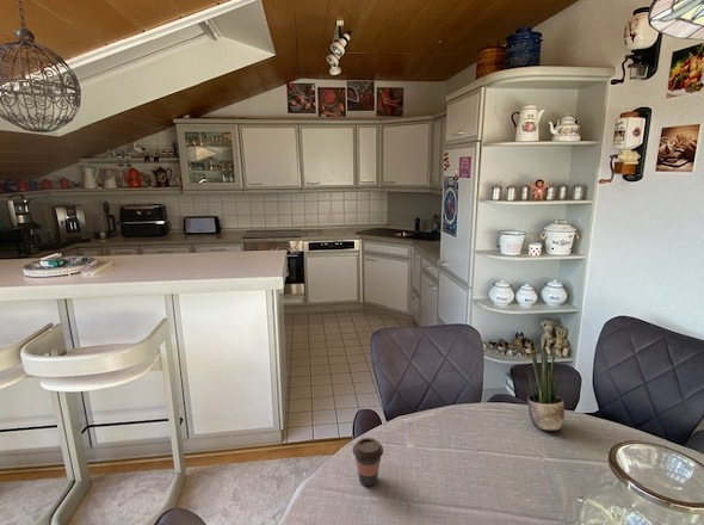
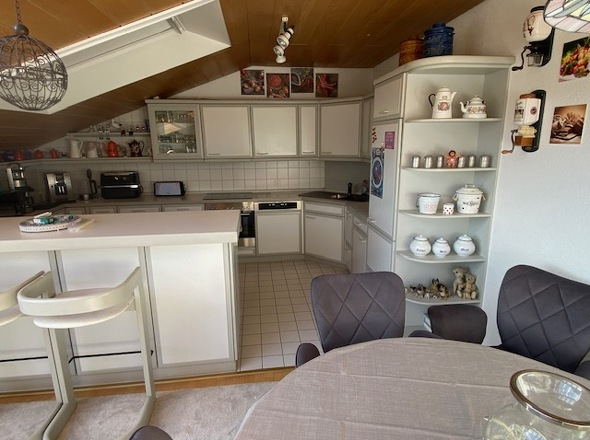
- potted plant (544, 385)
- coffee cup (368, 462)
